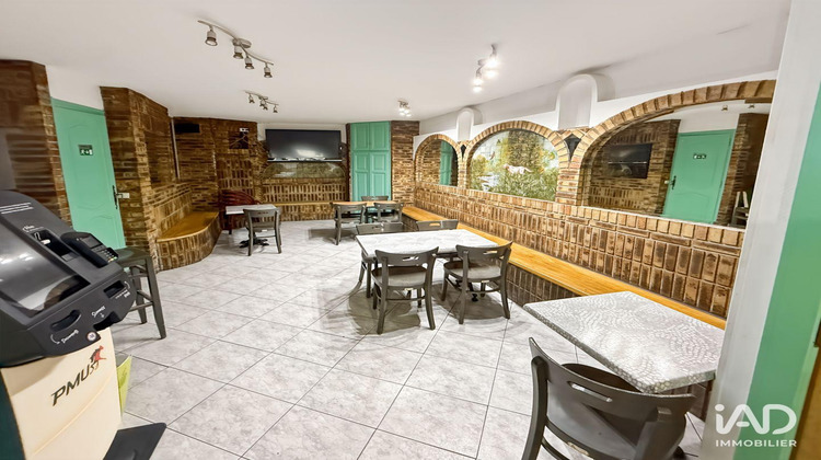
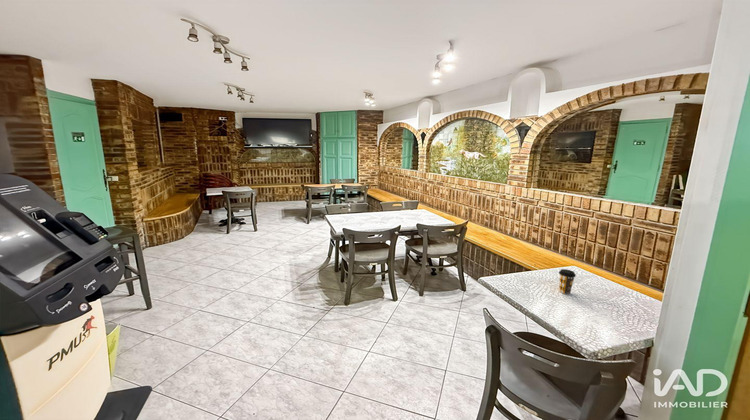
+ coffee cup (566, 281)
